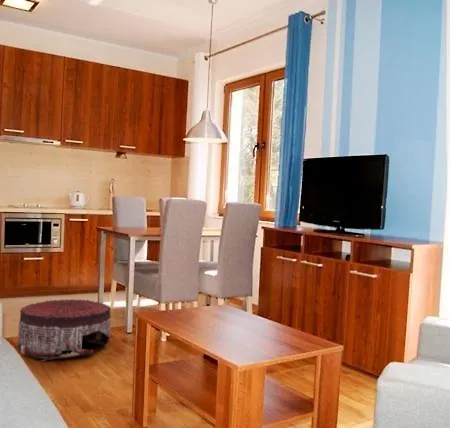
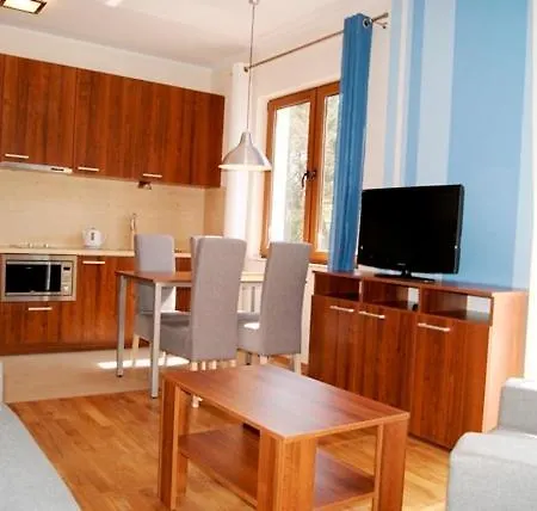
- pouf (65, 325)
